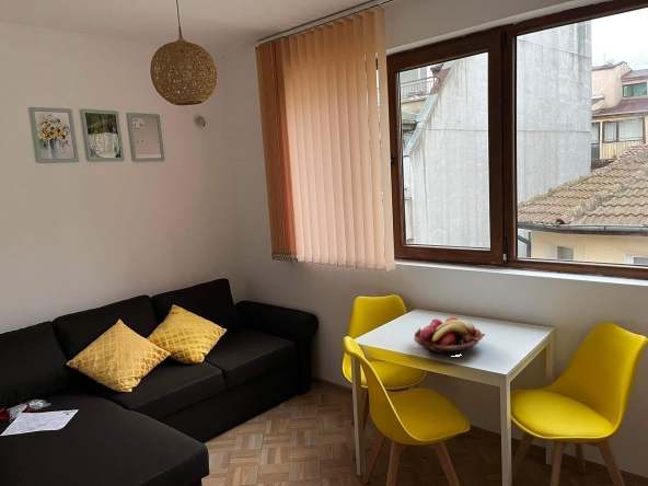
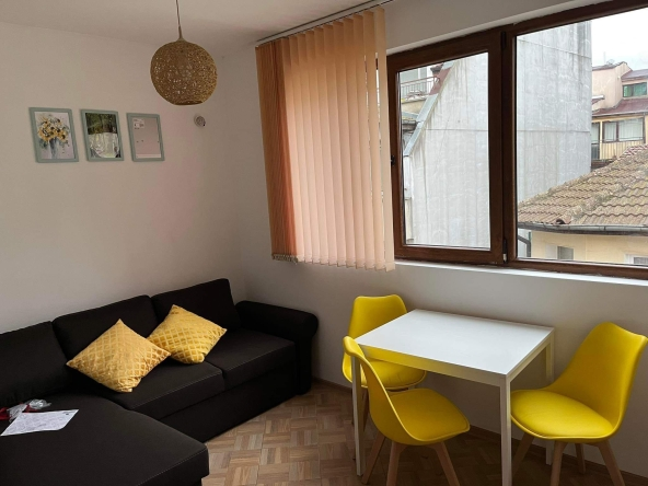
- fruit basket (448, 334)
